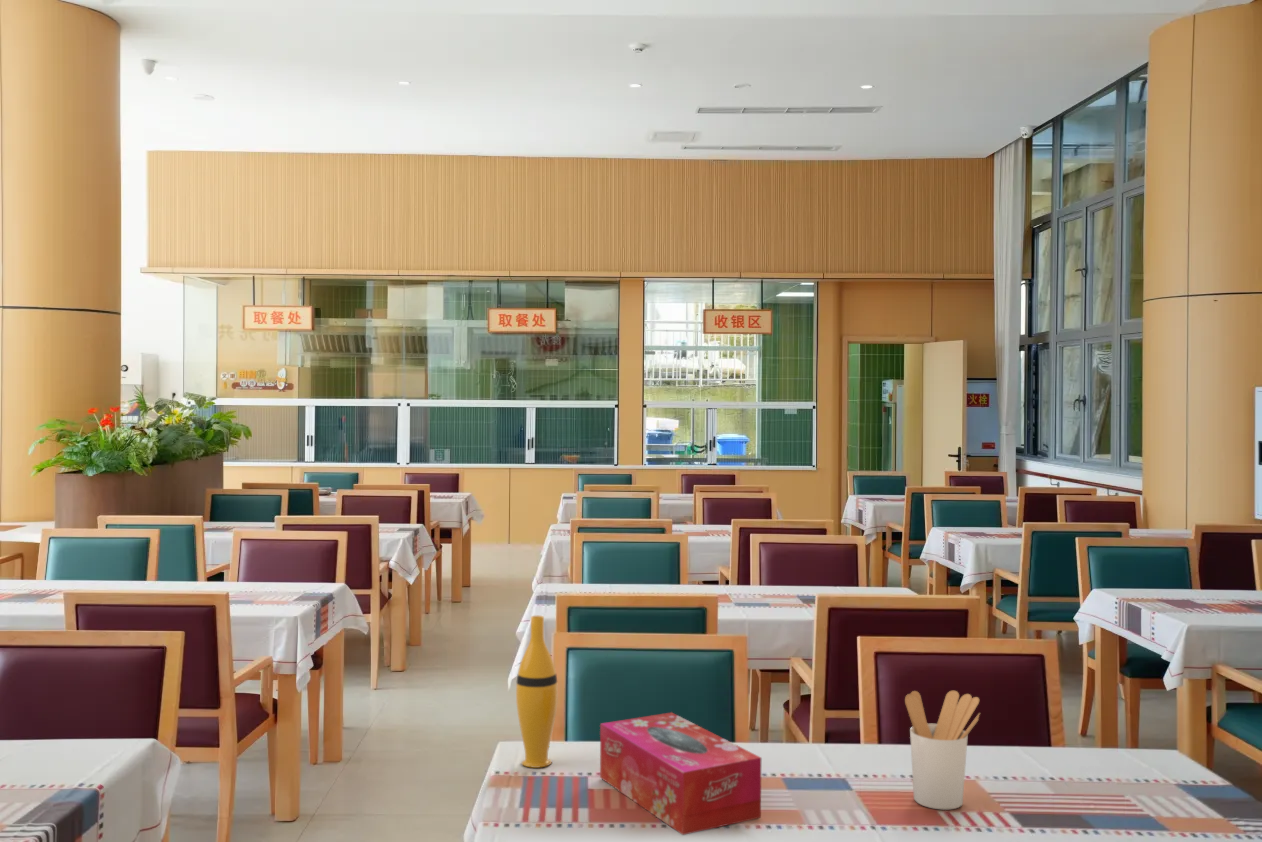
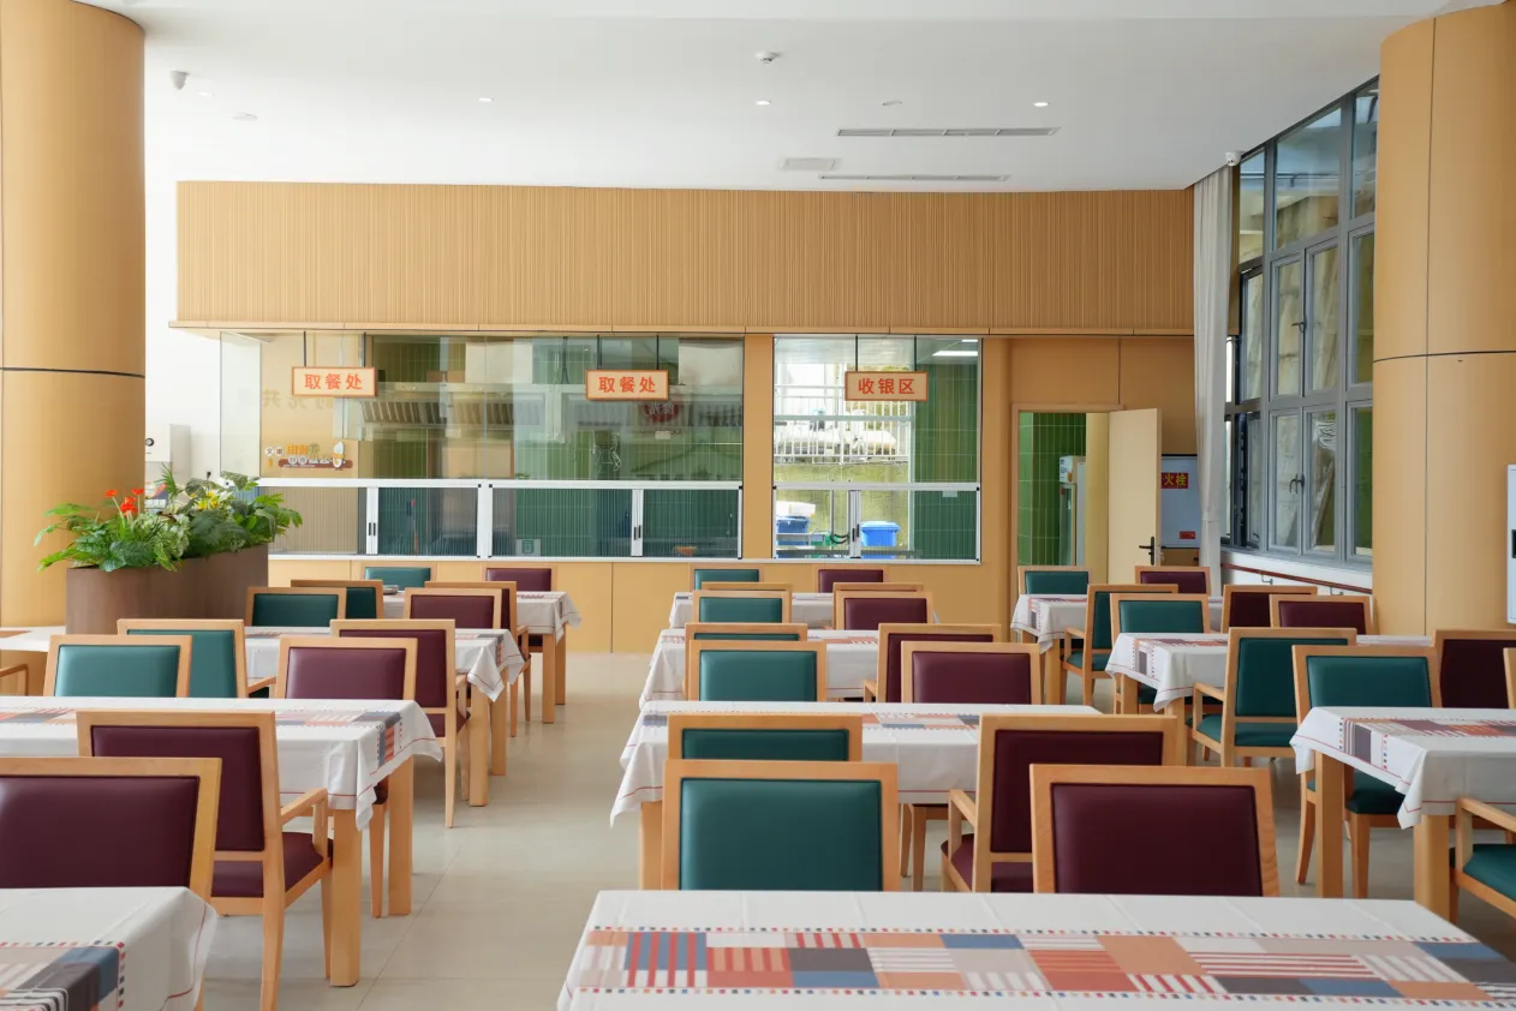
- vase (536, 689)
- tissue box (676, 768)
- utensil holder (945, 746)
